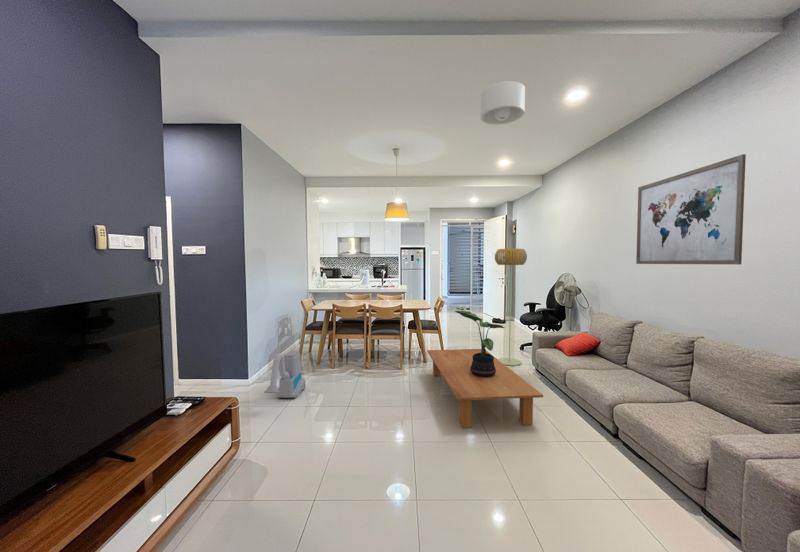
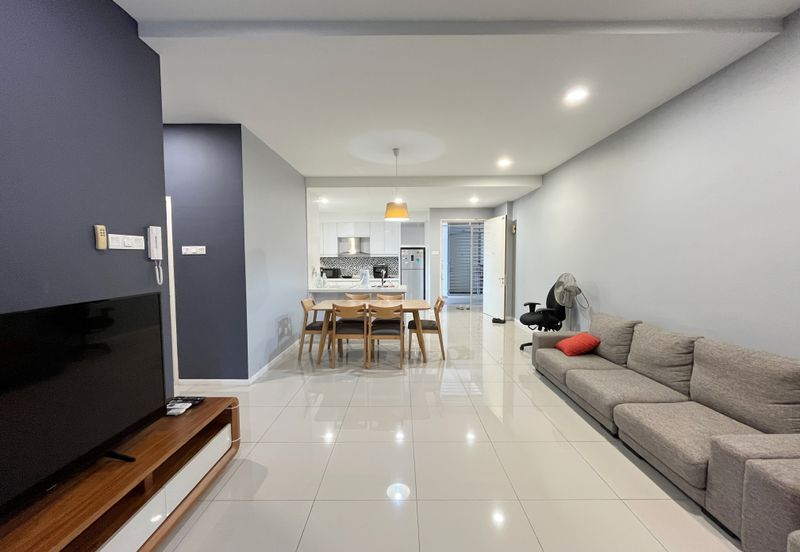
- coffee table (473, 381)
- ceiling light (502, 105)
- wall art (680, 219)
- potted plant (482, 340)
- vacuum cleaner (284, 375)
- floor lamp (510, 306)
